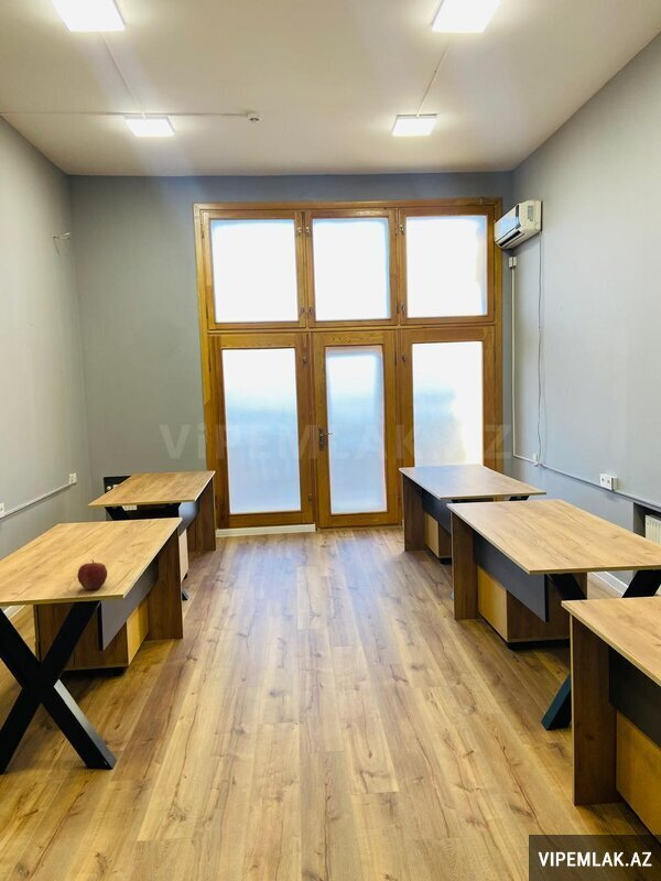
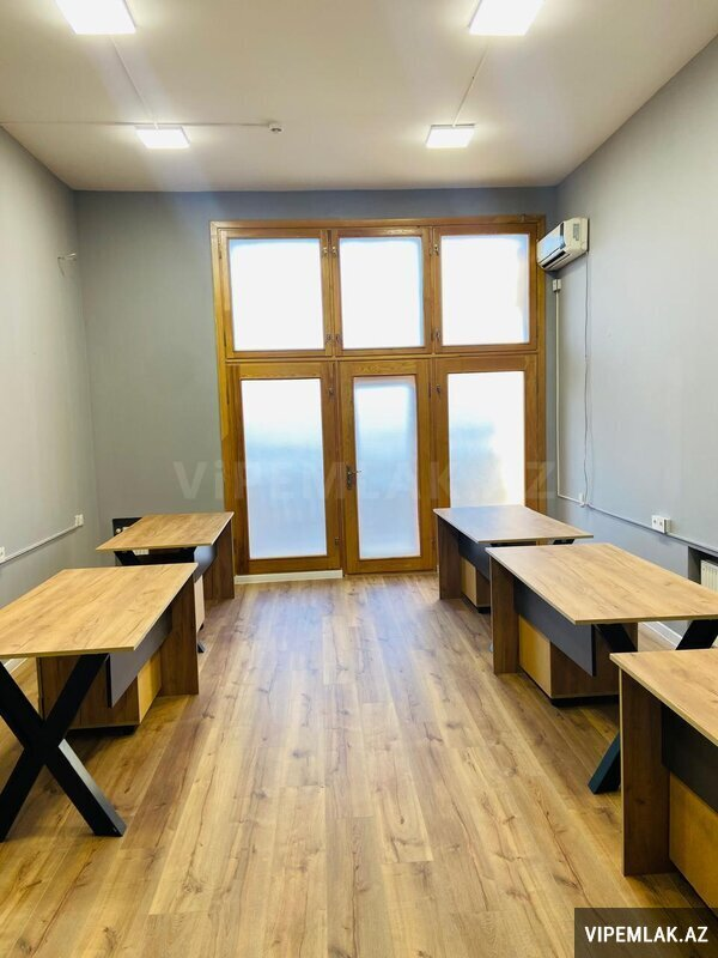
- apple (91, 574)
